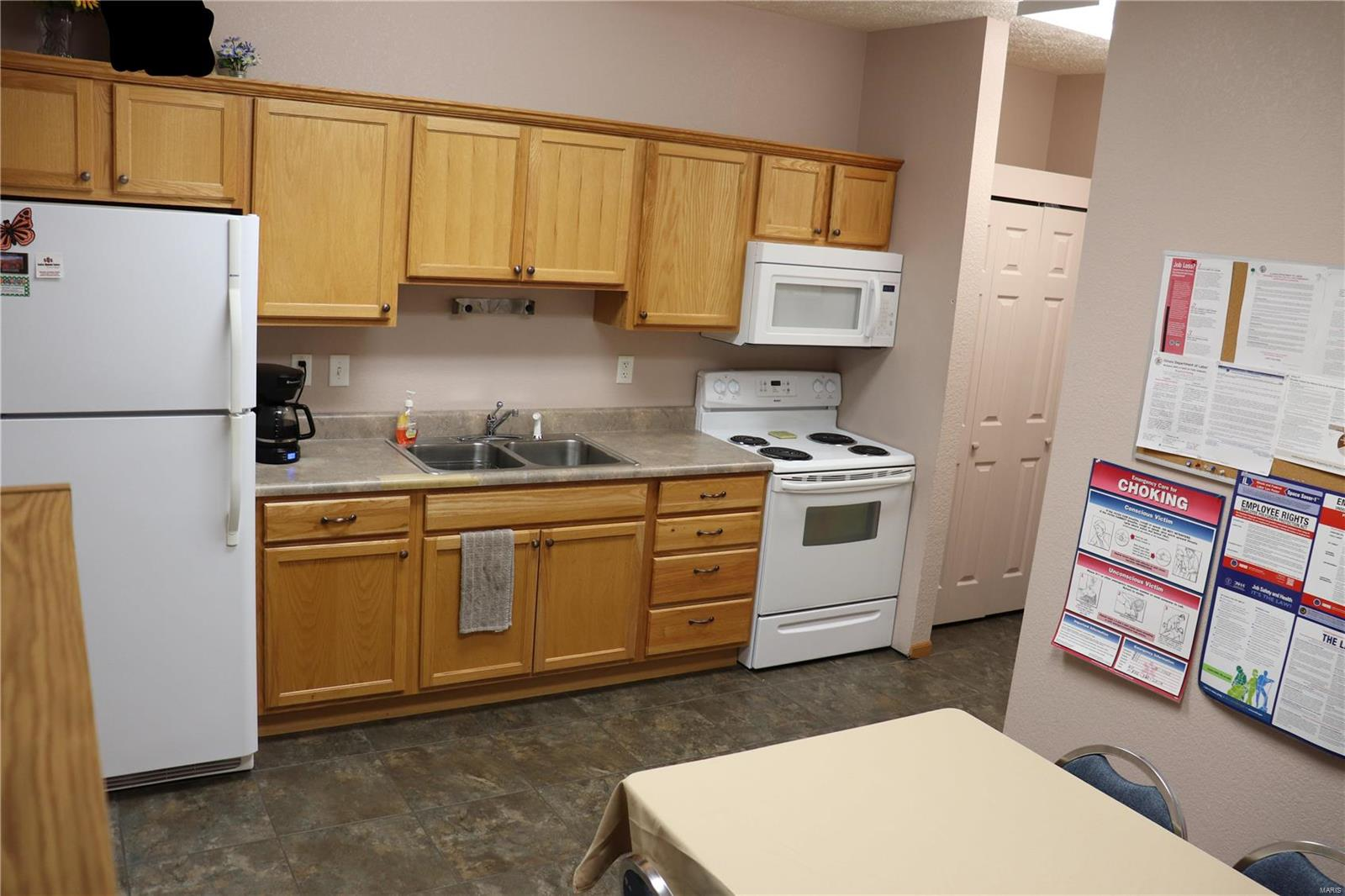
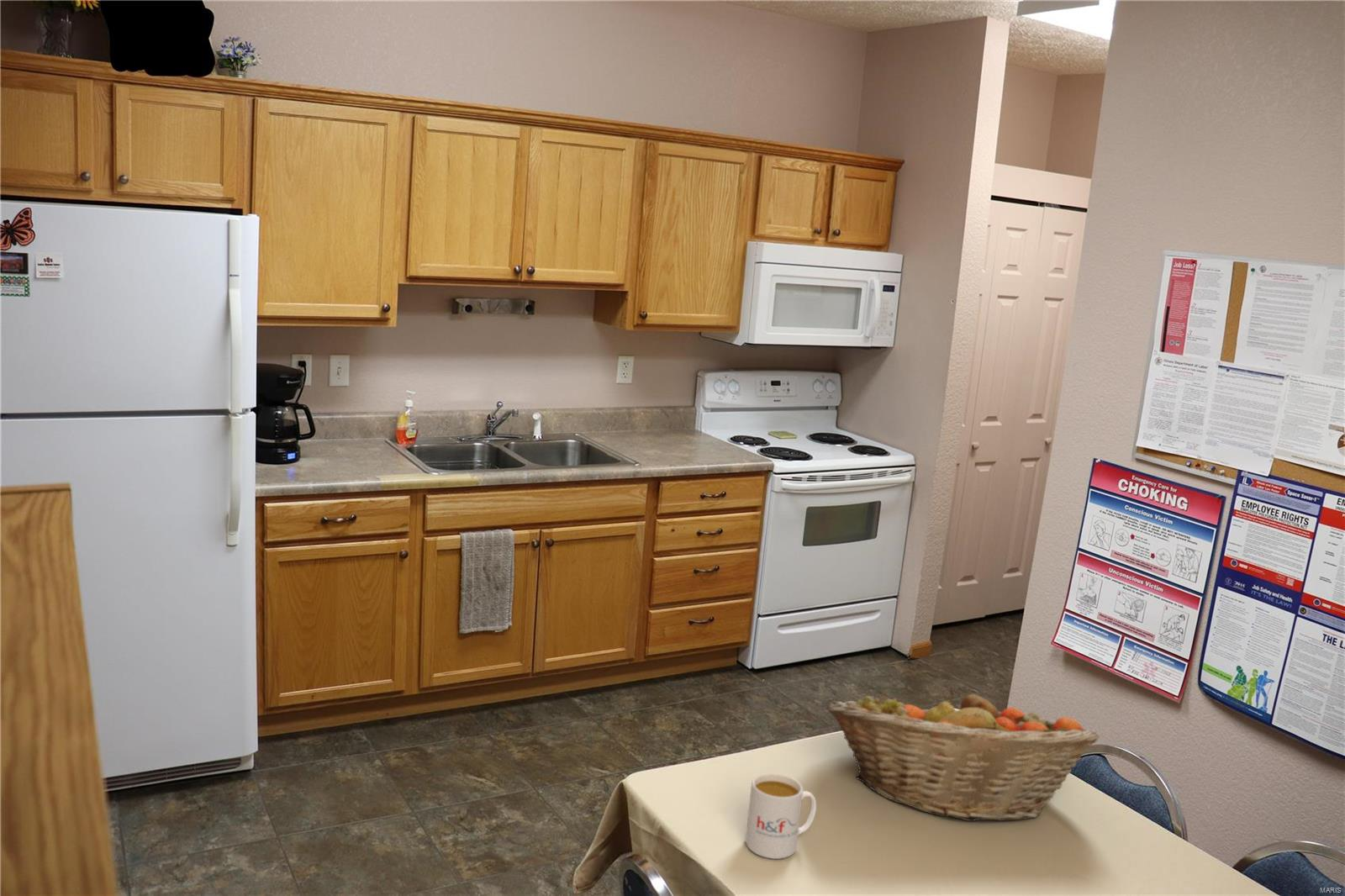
+ mug (783, 814)
+ fruit basket (957, 740)
